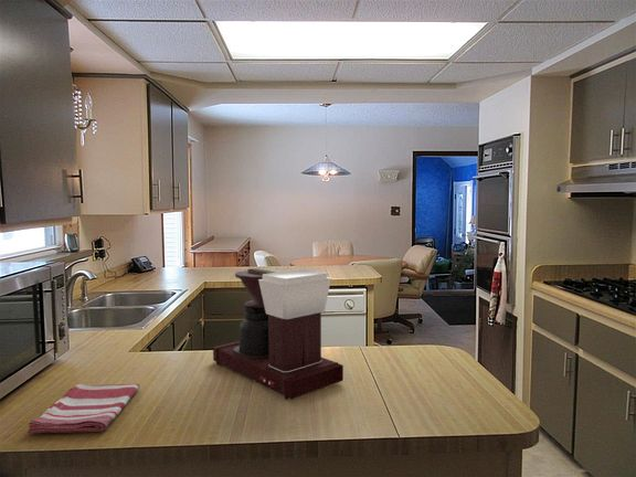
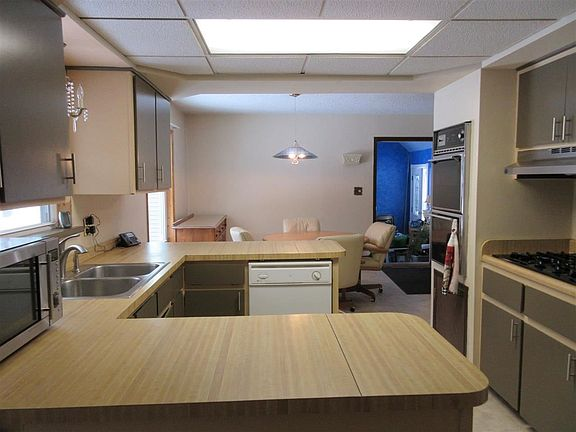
- dish towel (89, 404)
- coffee maker (274, 321)
